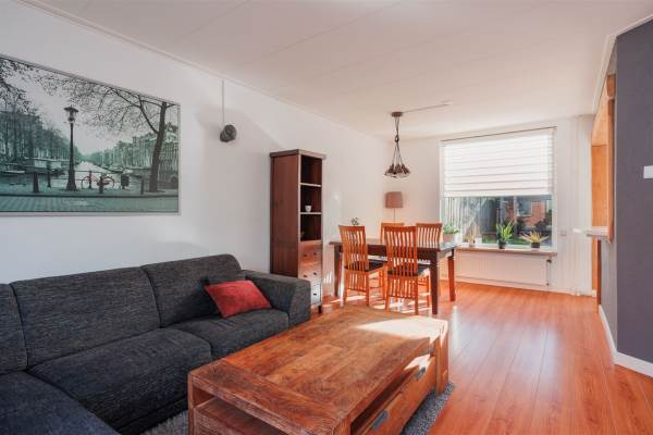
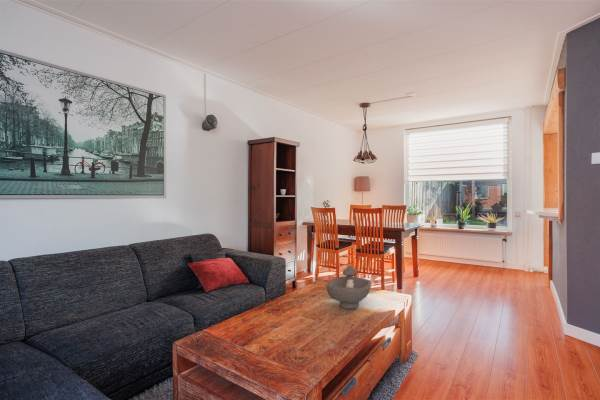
+ decorative bowl (349, 285)
